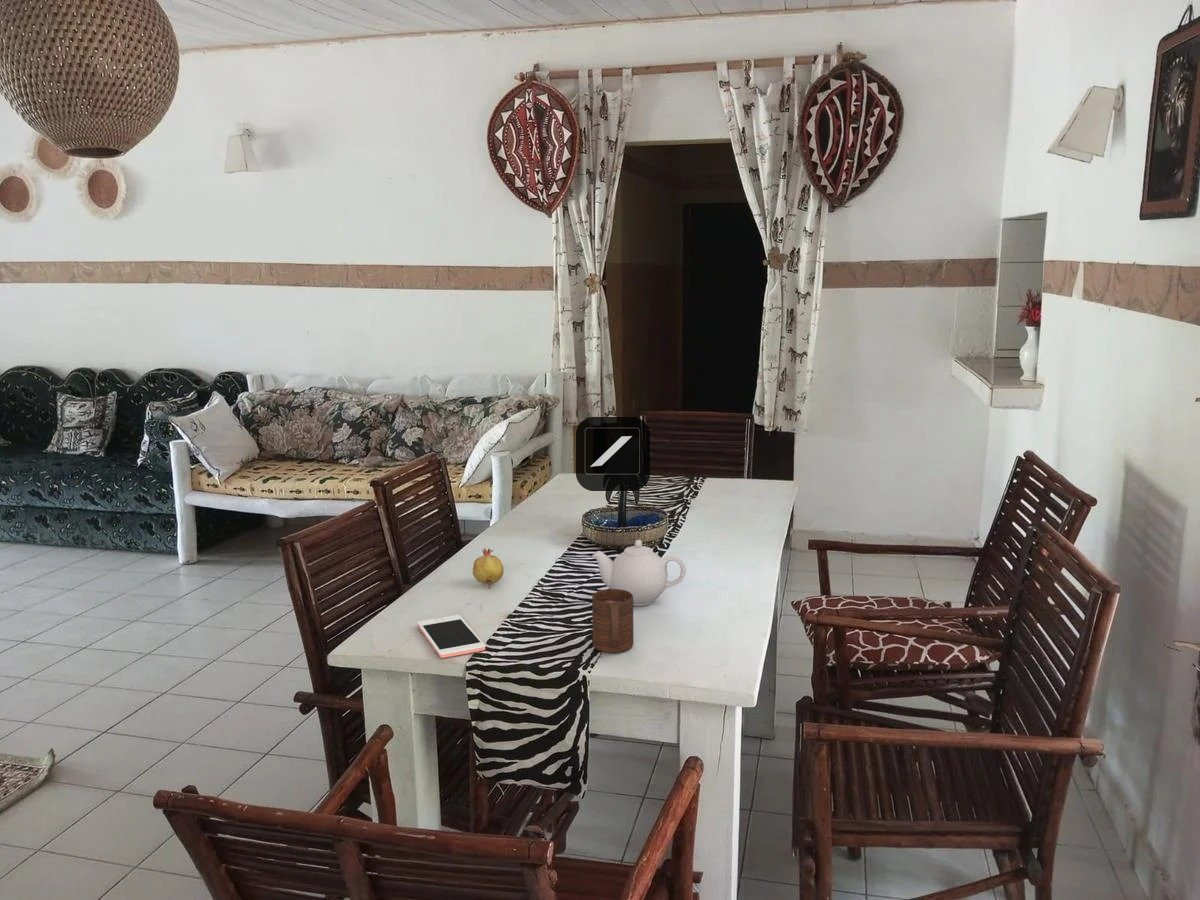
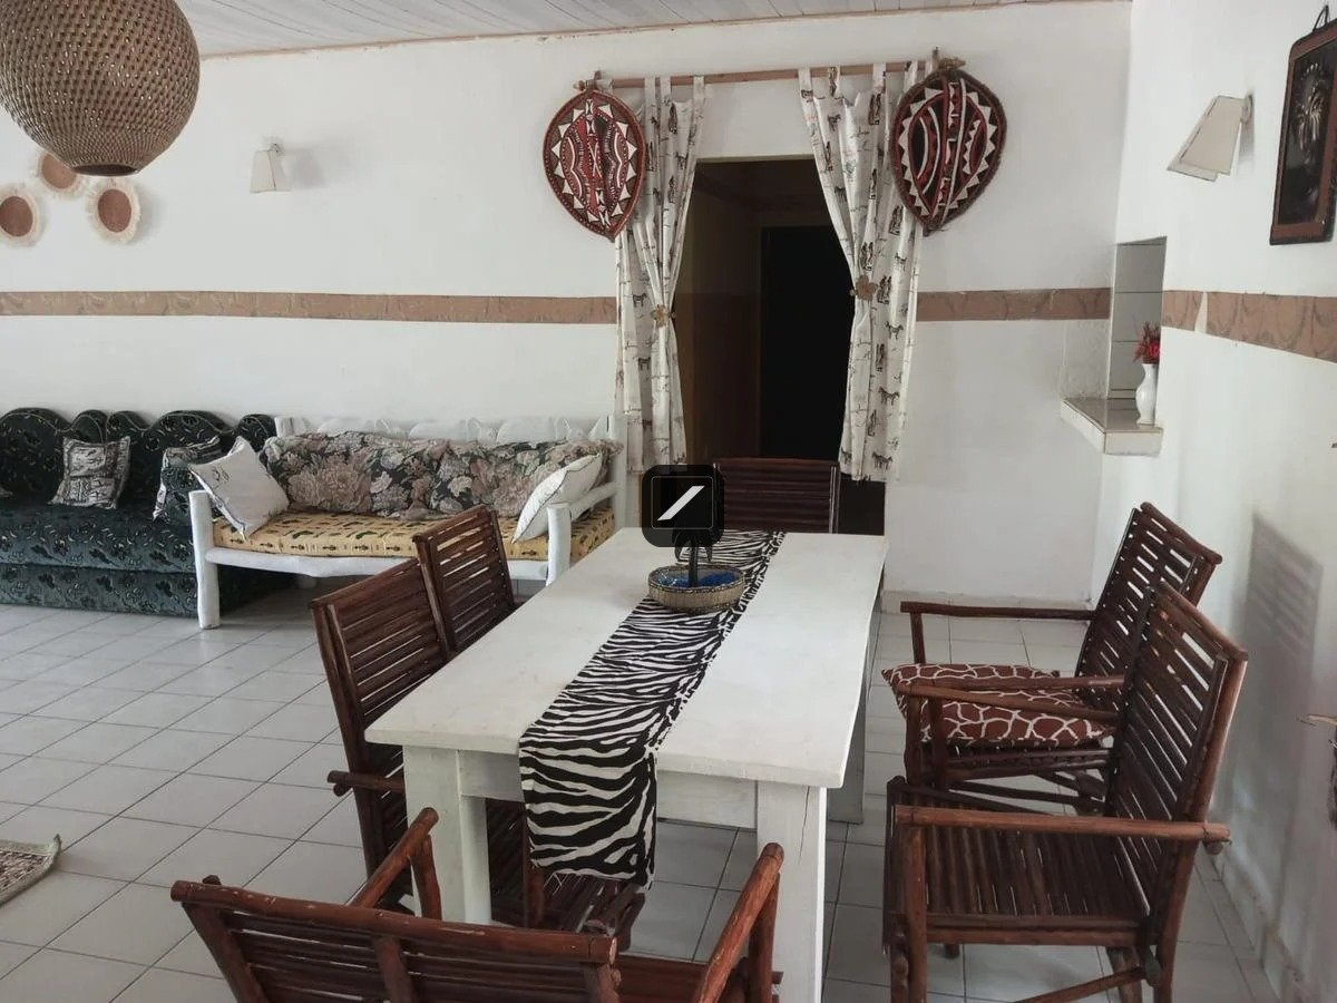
- cup (615, 623)
- fruit (487, 566)
- cell phone (450, 635)
- teapot (638, 570)
